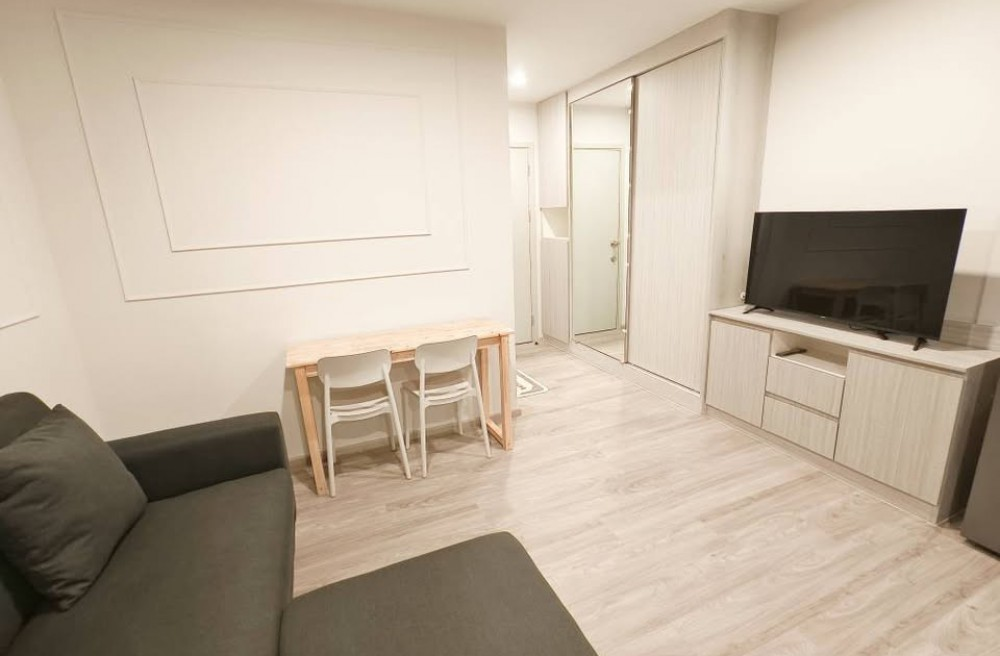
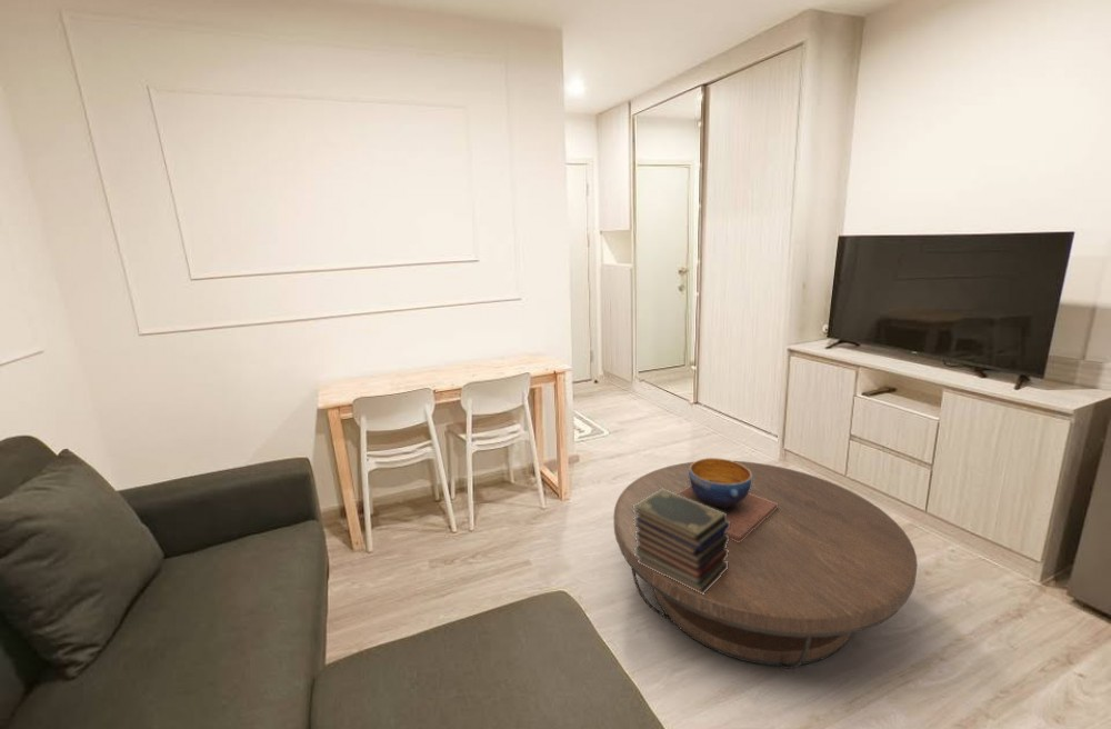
+ coffee table (748, 556)
+ book stack (679, 537)
+ decorative bowl (719, 489)
